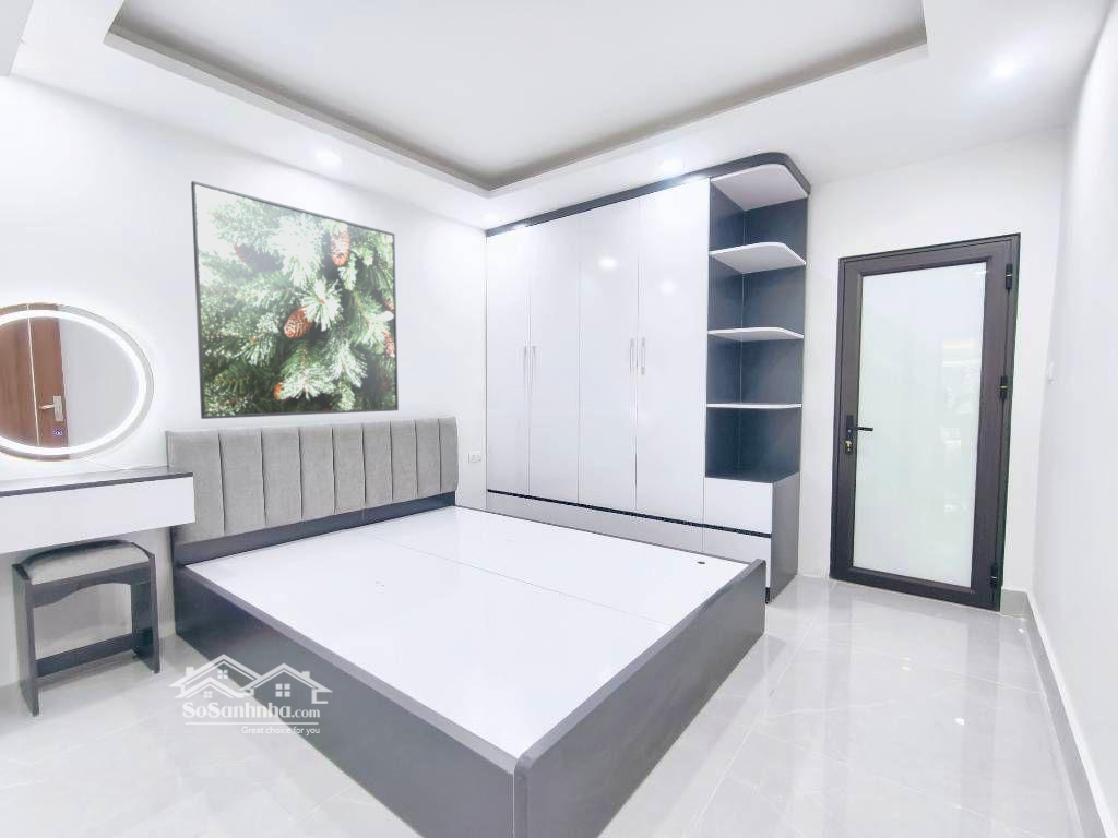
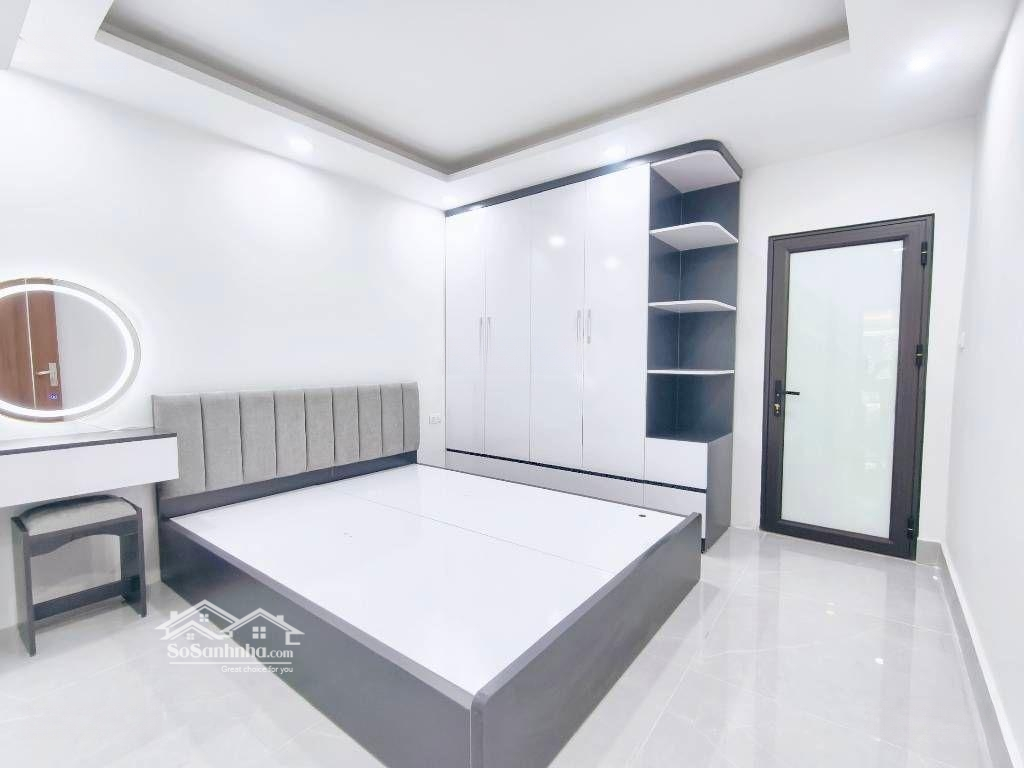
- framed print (310, 313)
